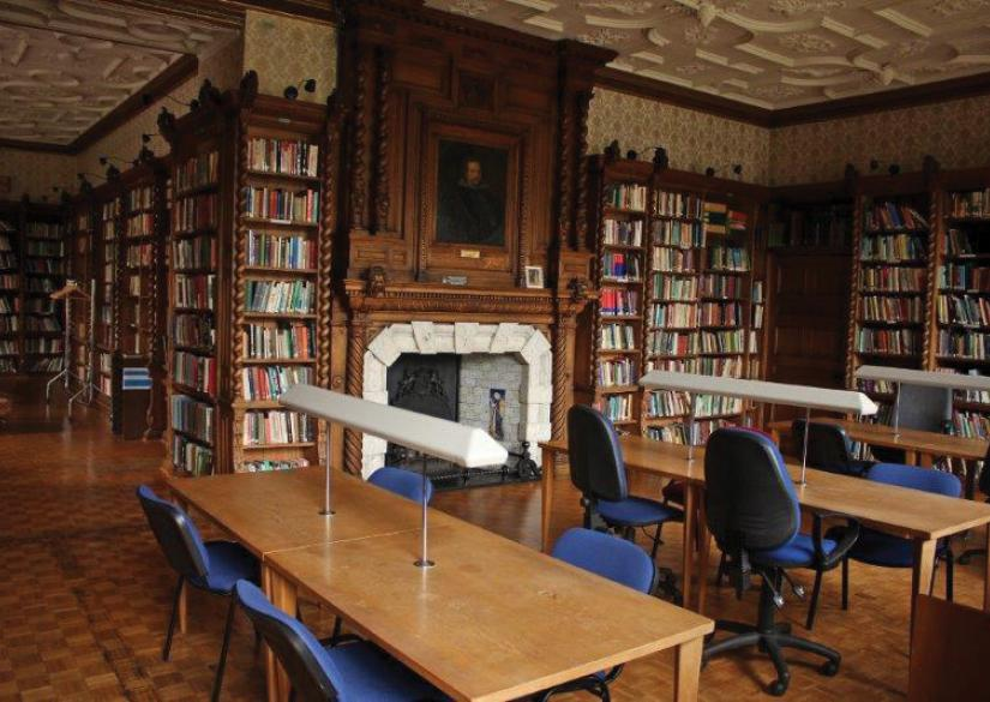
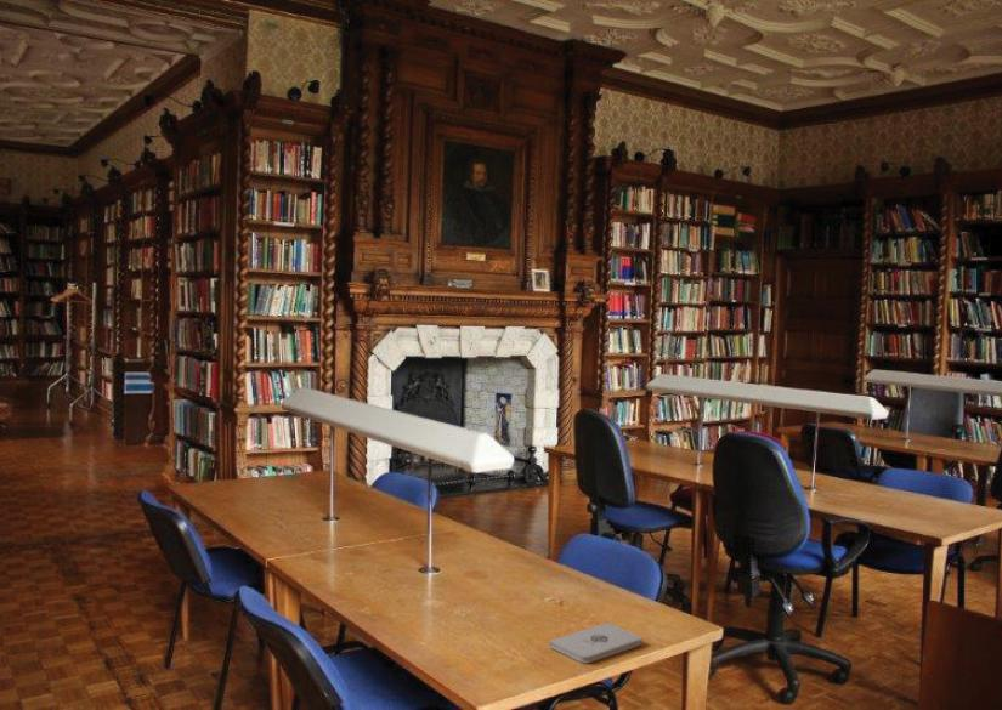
+ notepad (596, 642)
